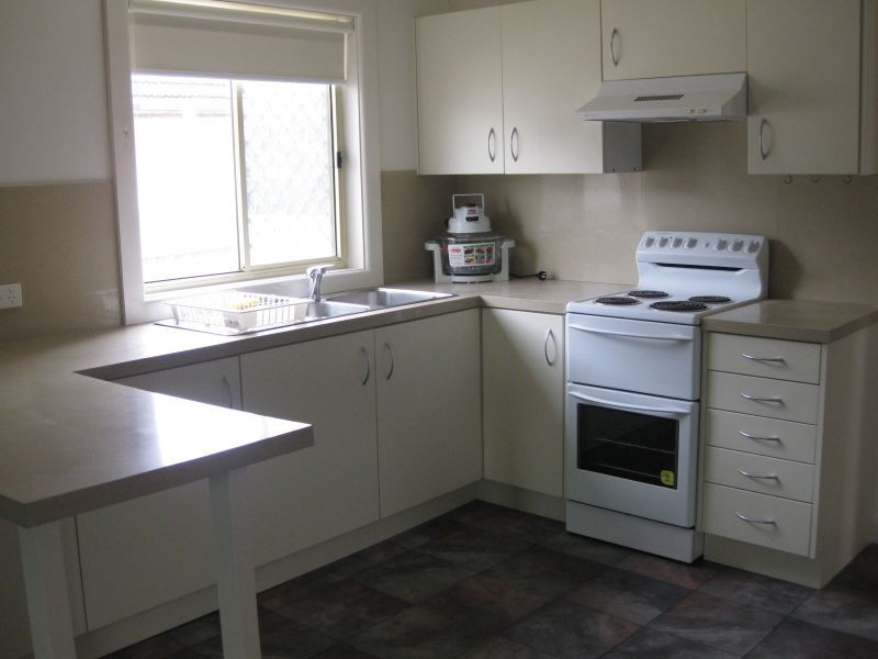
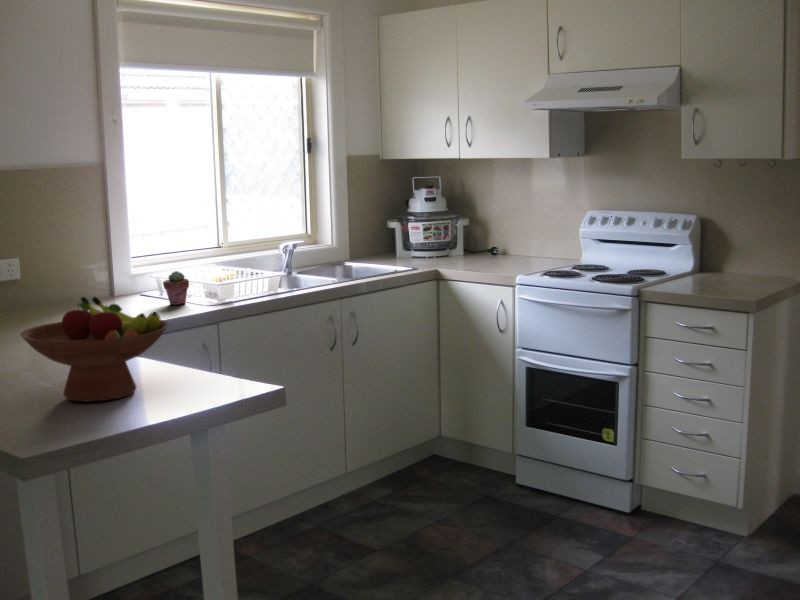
+ fruit bowl (97, 348)
+ potted succulent (176, 287)
